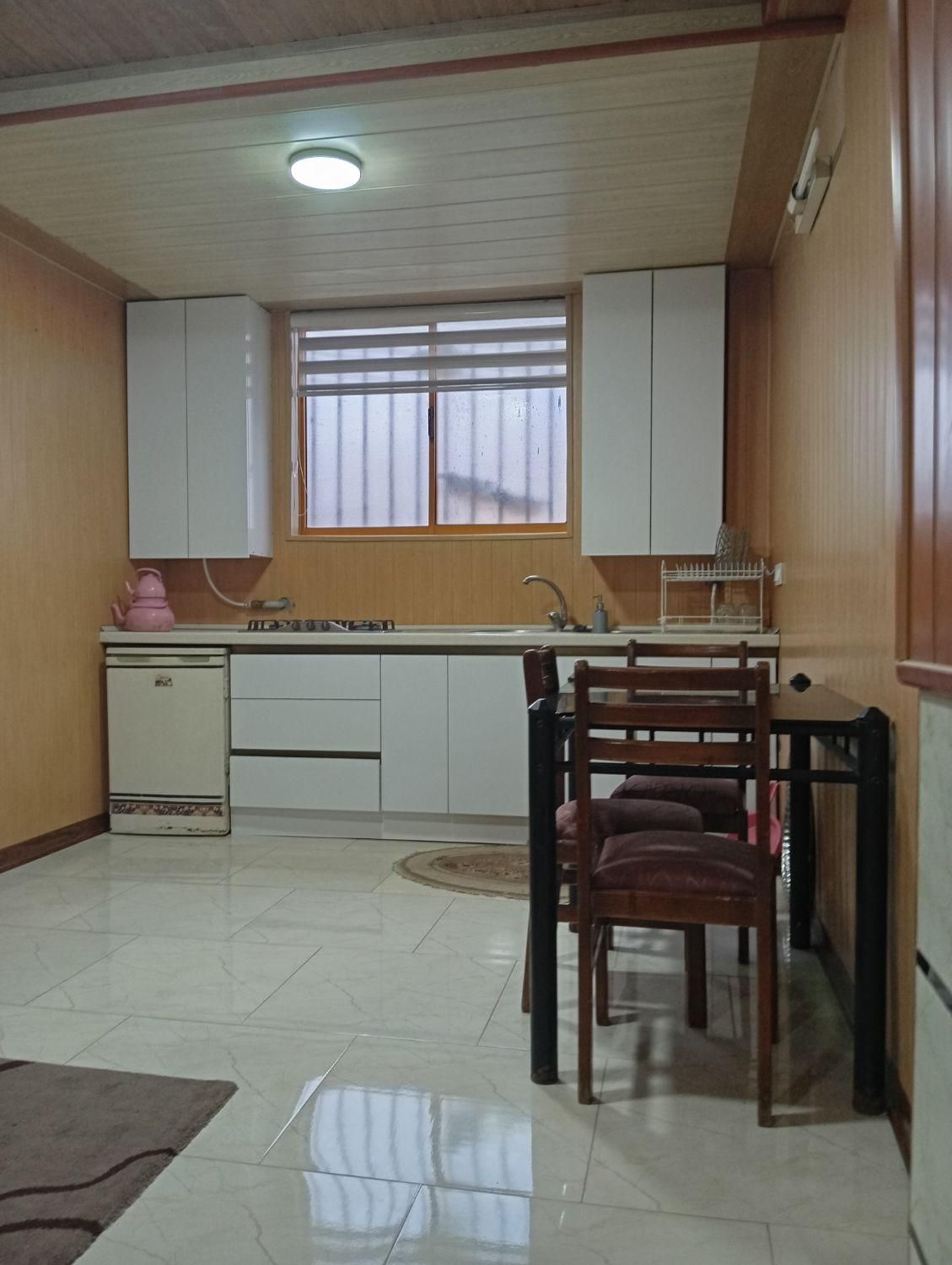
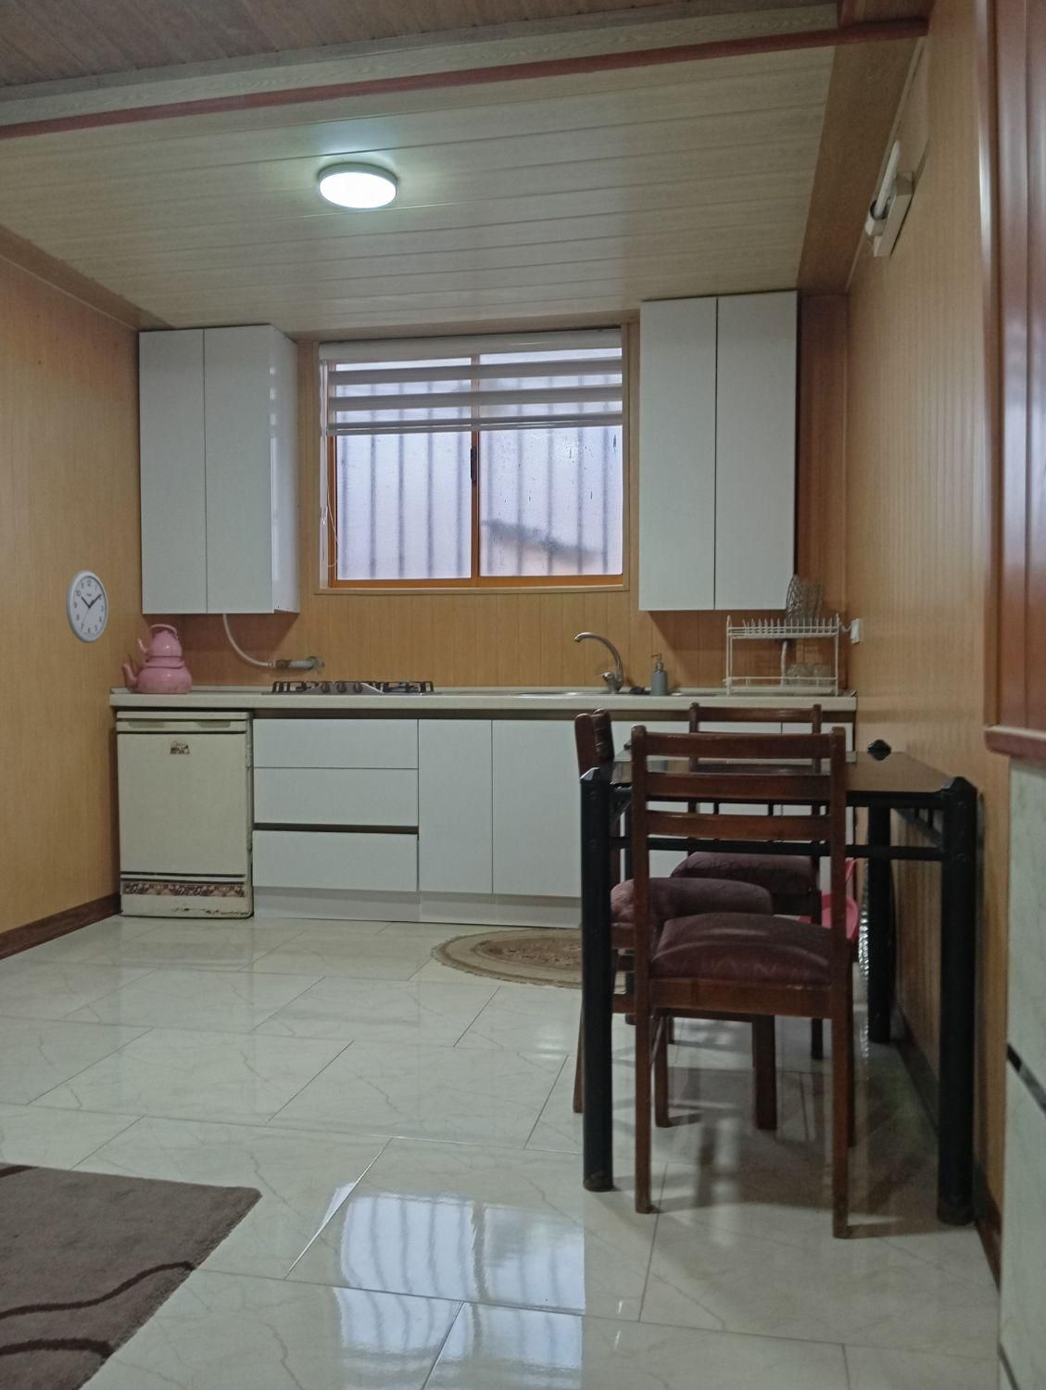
+ wall clock (88, 607)
